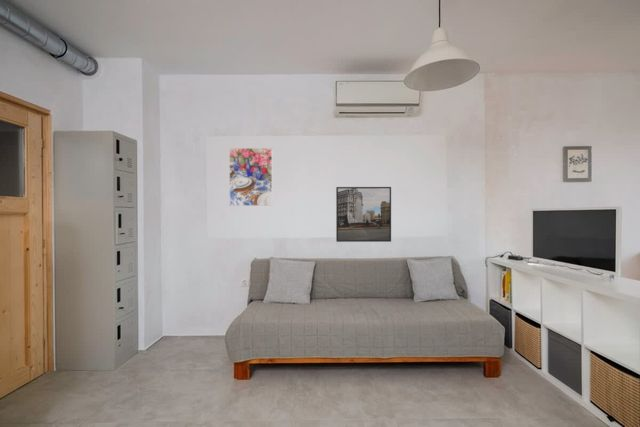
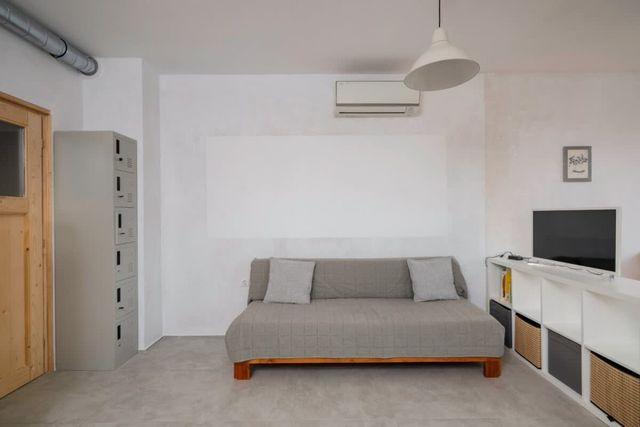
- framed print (363, 214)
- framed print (250, 177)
